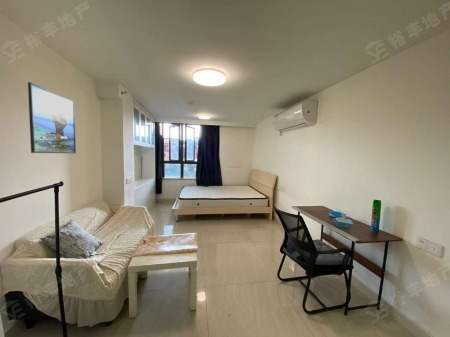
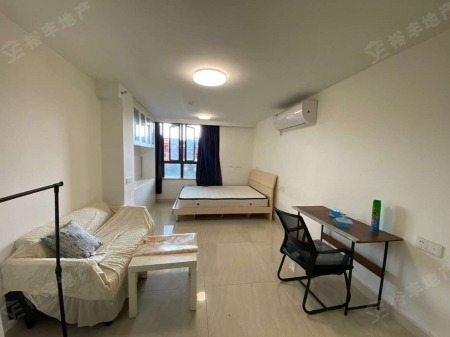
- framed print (55, 123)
